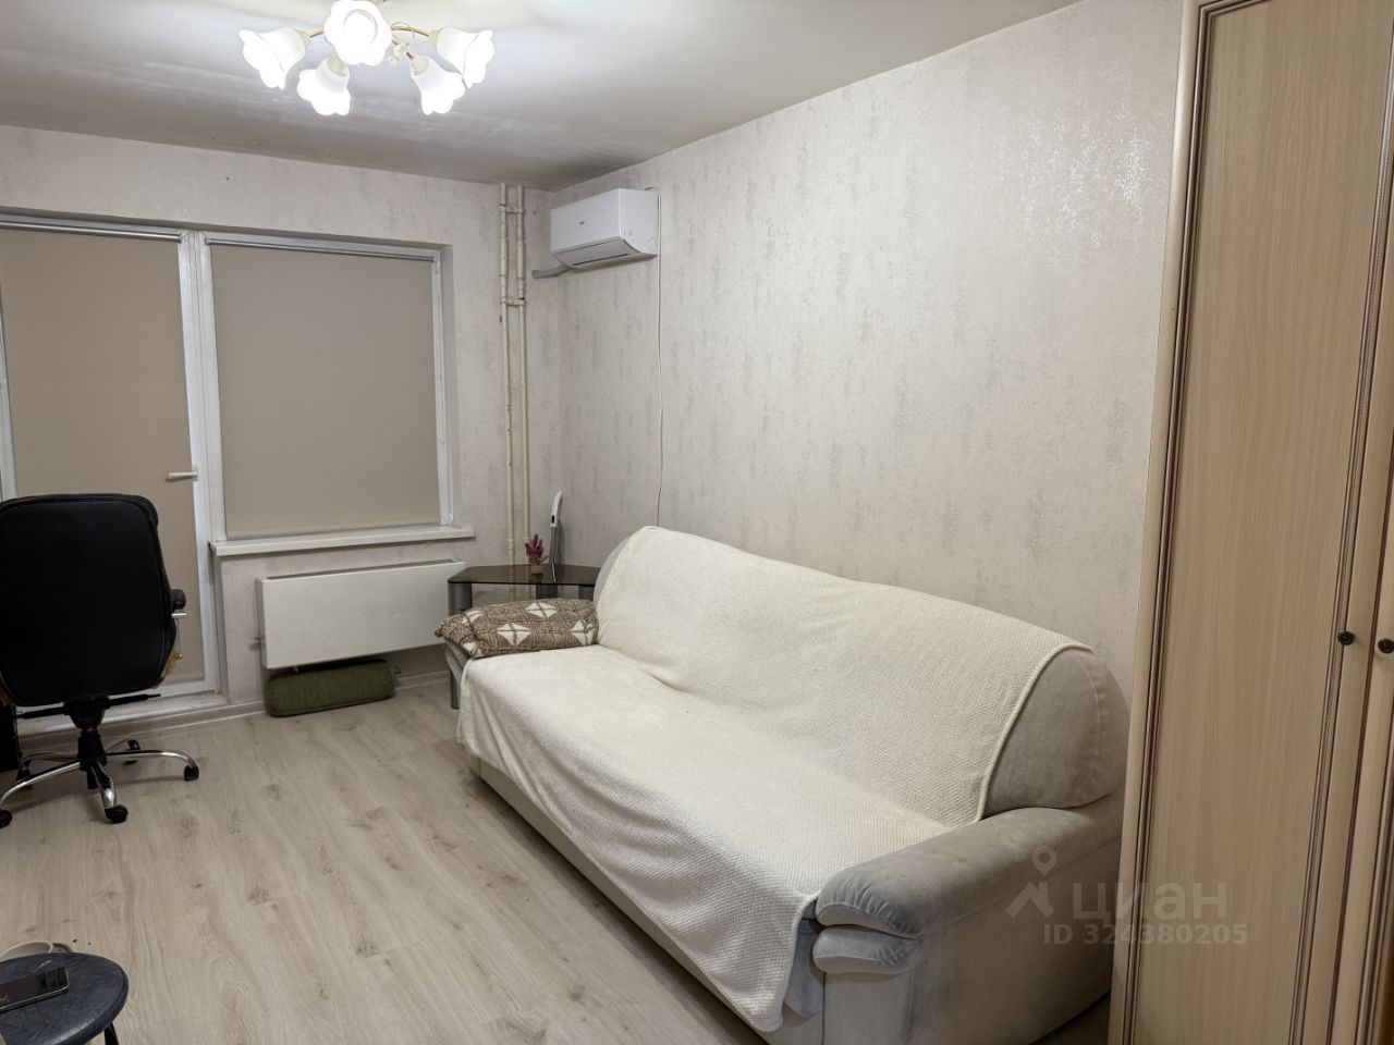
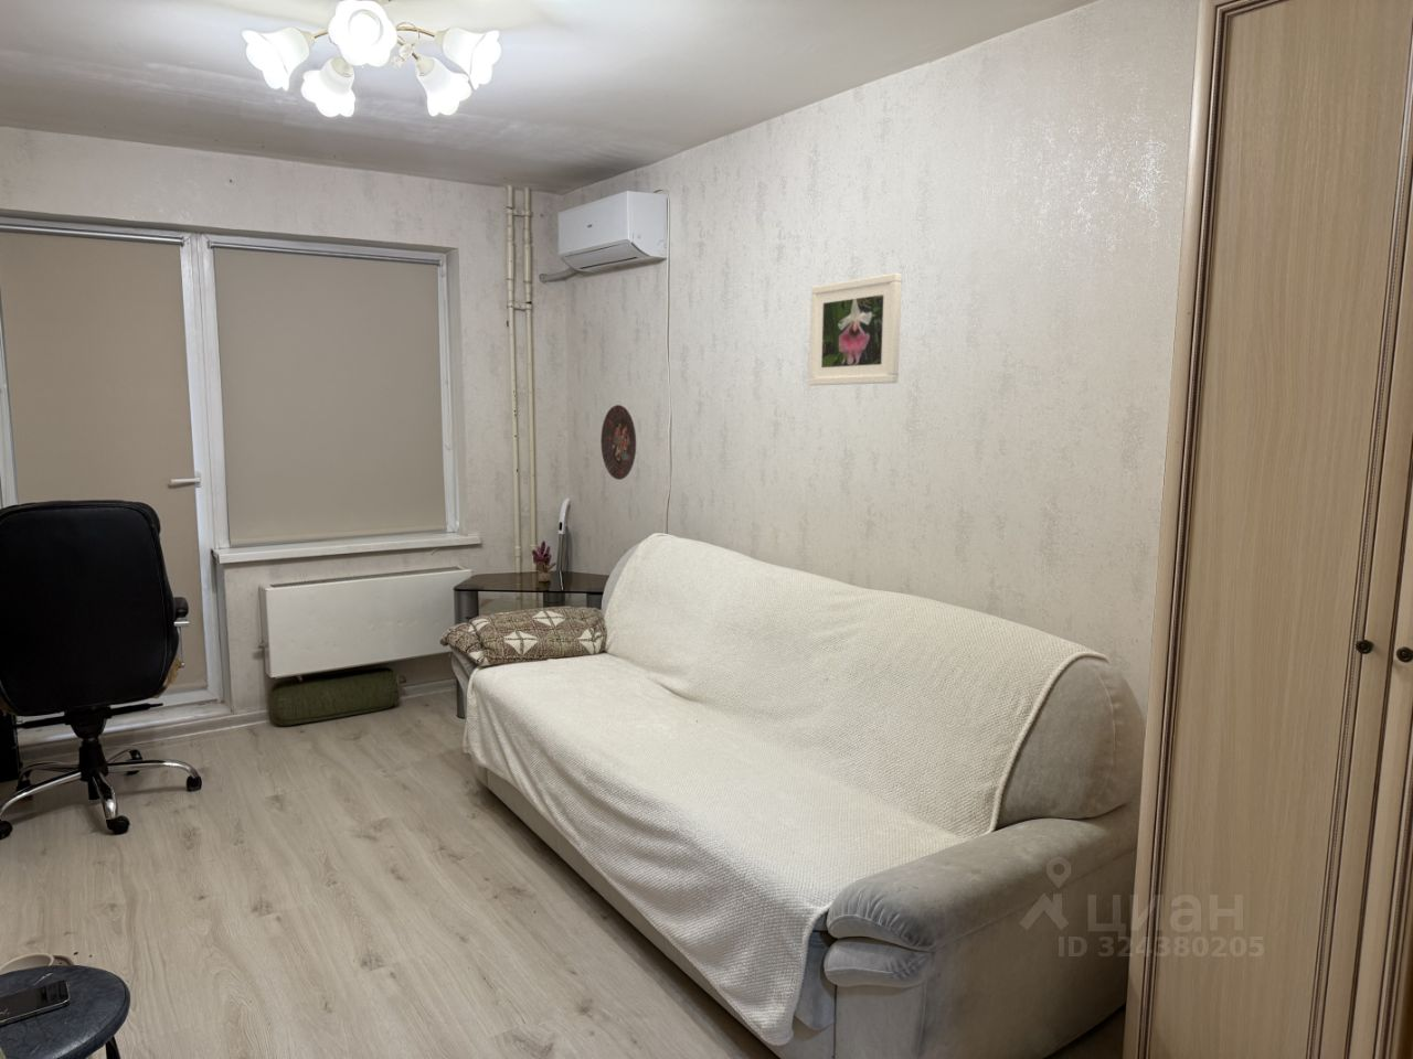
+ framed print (852, 331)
+ decorative plate (620, 443)
